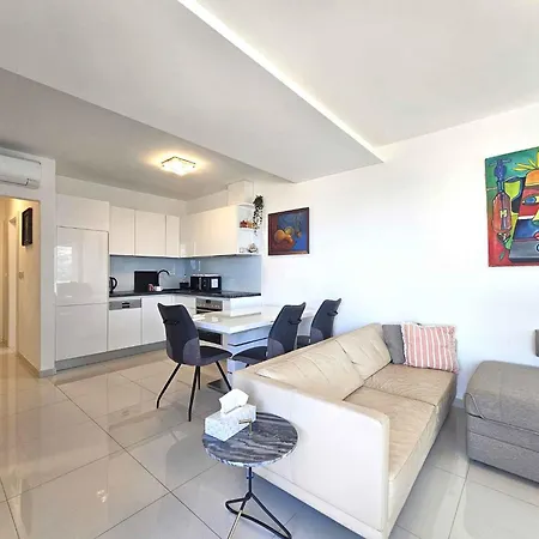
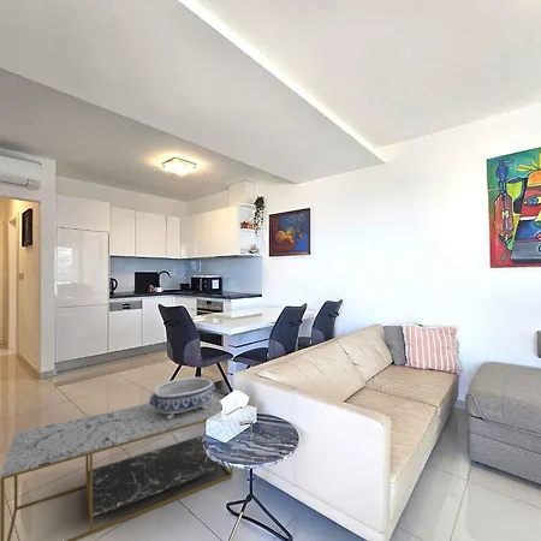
+ decorative bowl (184, 396)
+ coffee table (131, 457)
